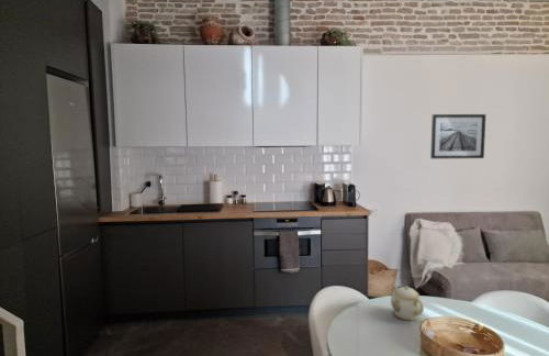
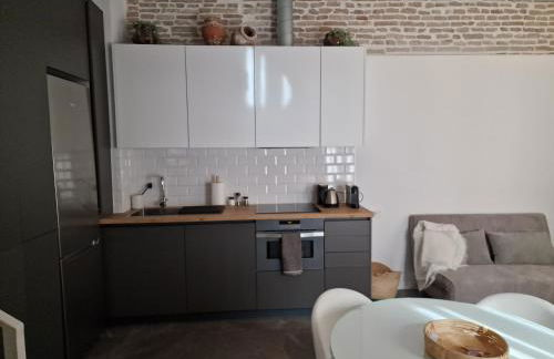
- teapot (406, 301)
- wall art (458, 136)
